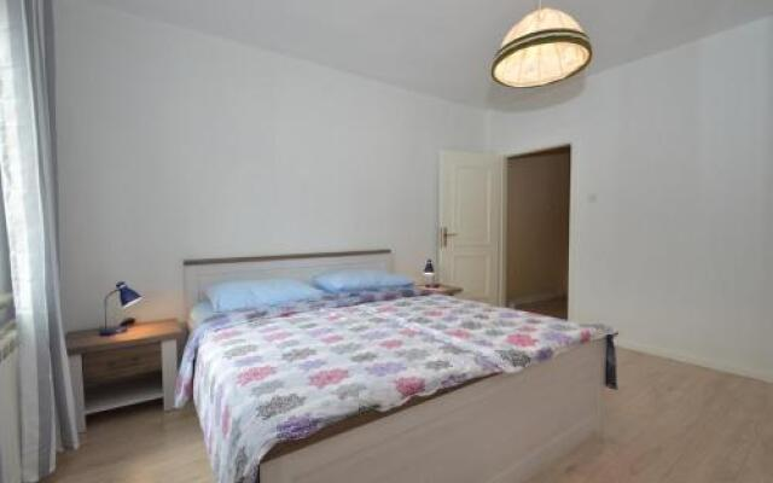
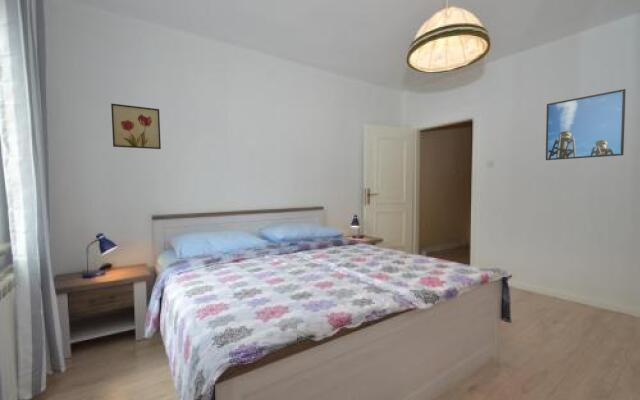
+ wall art (136, 127)
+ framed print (582, 127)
